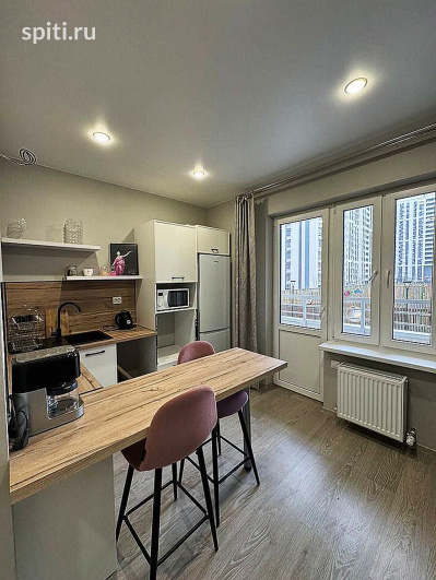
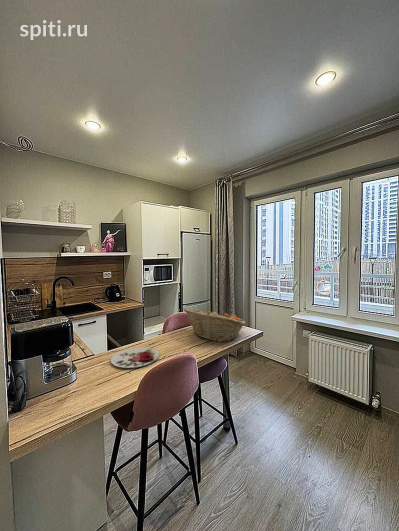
+ plate (135, 356)
+ fruit basket (213, 320)
